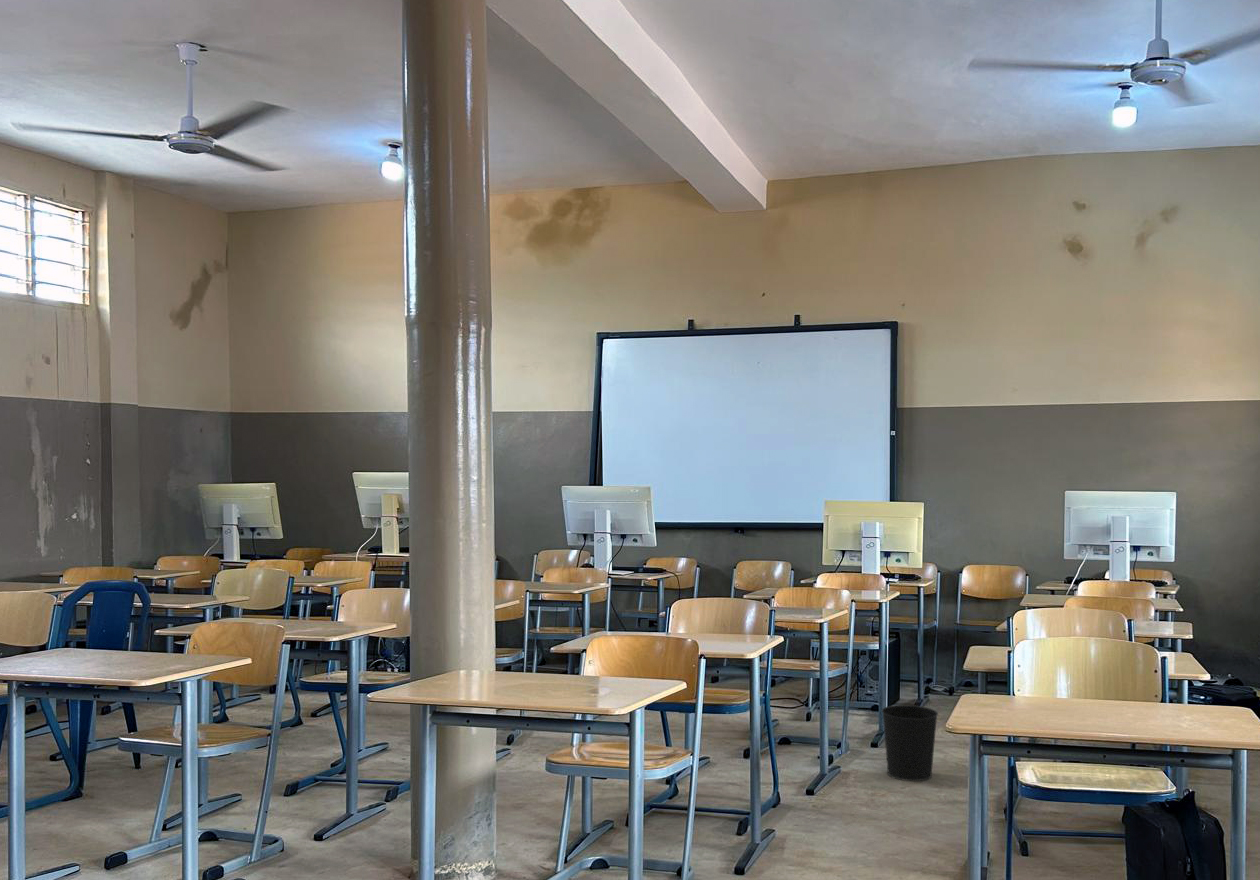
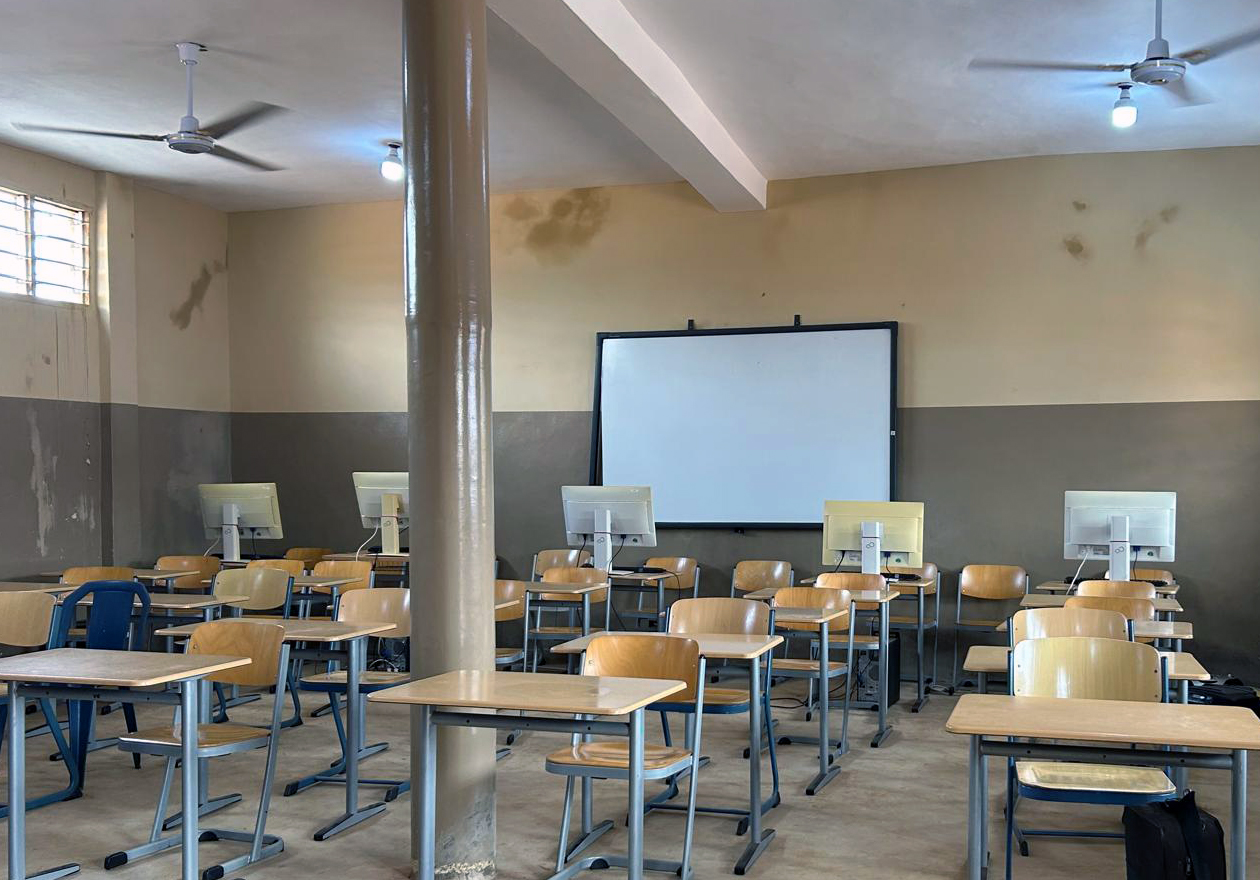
- wastebasket (909, 743)
